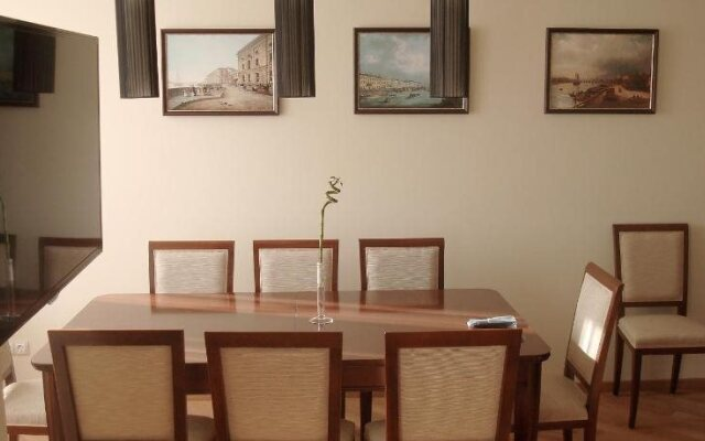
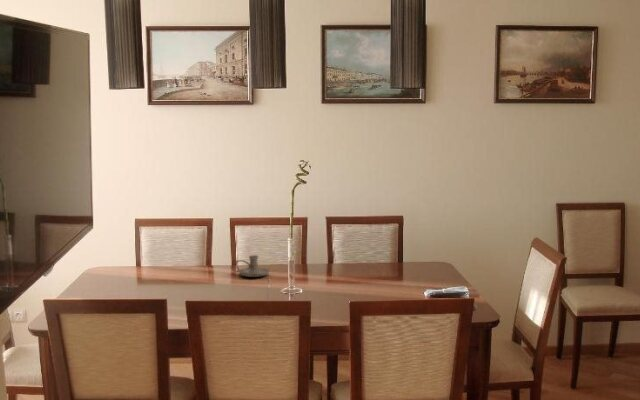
+ candle holder (250, 265)
